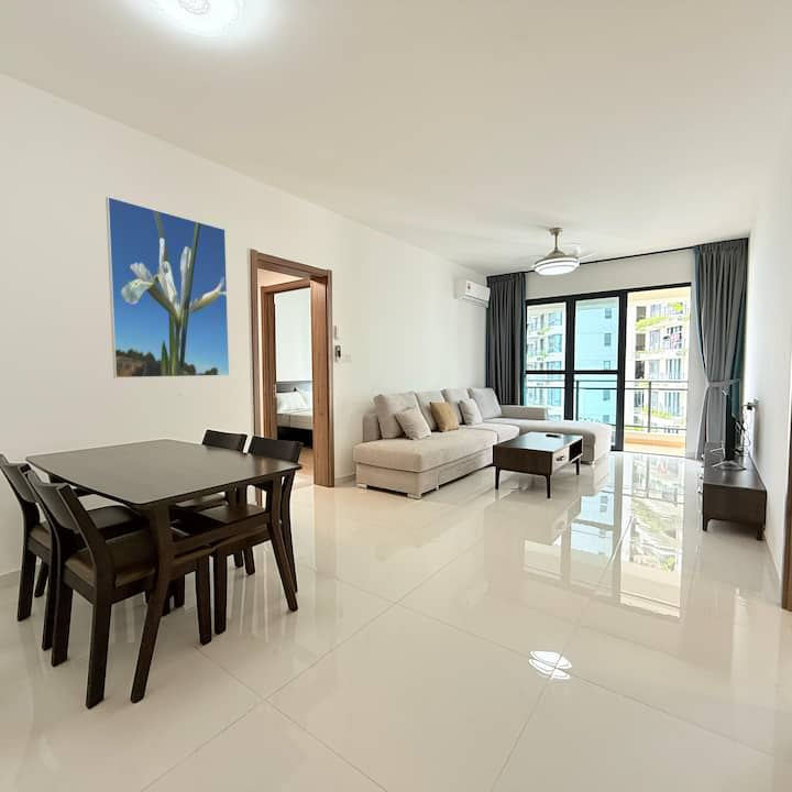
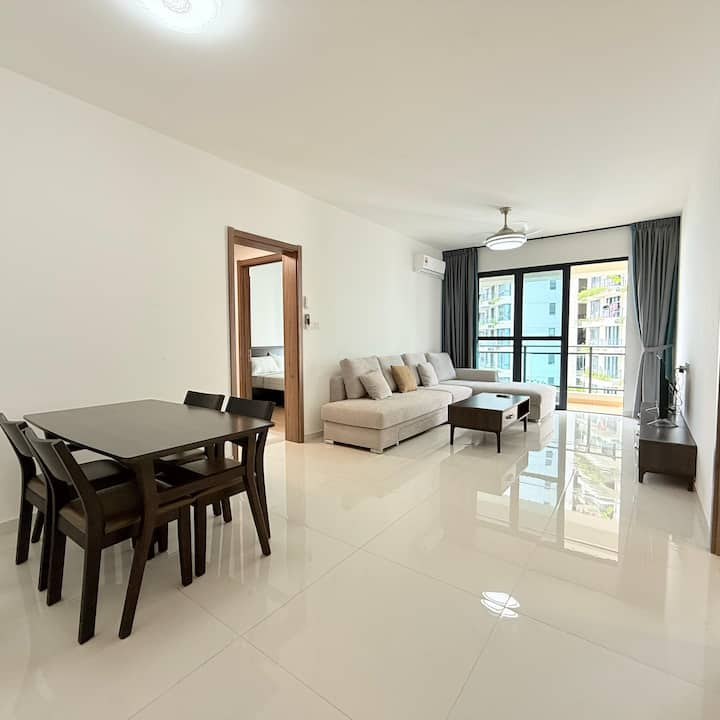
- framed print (174, 296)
